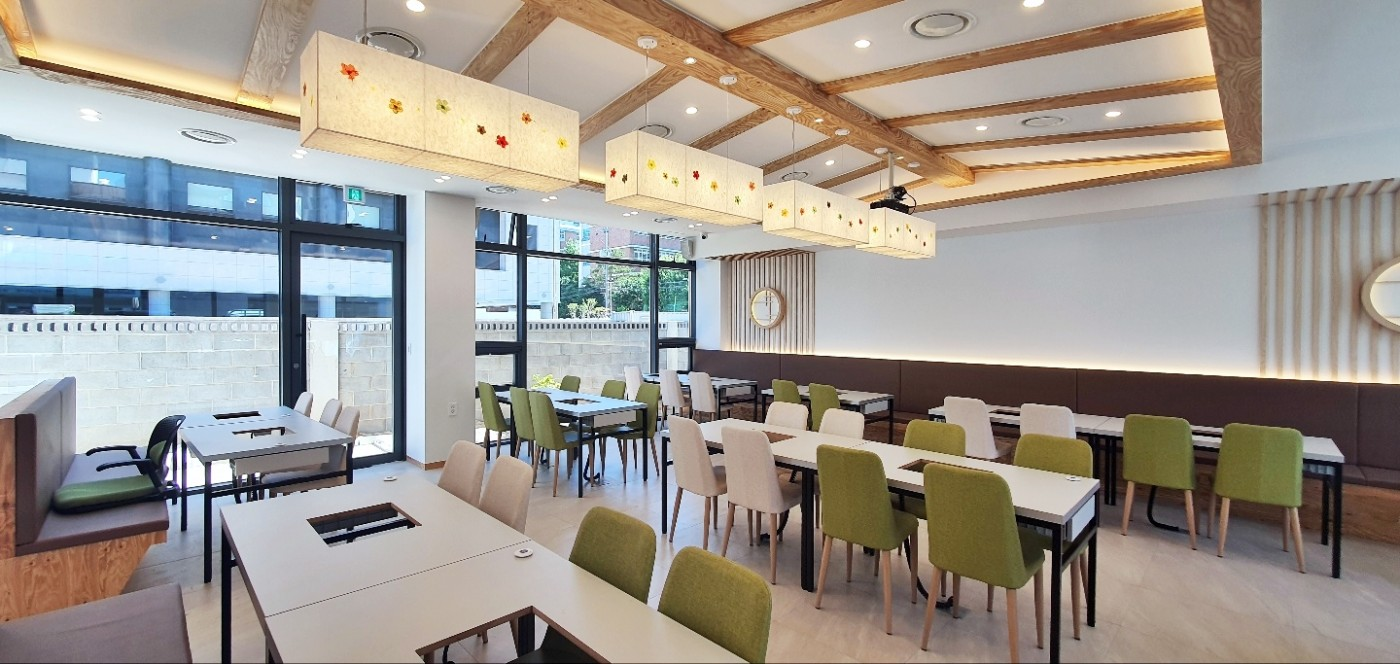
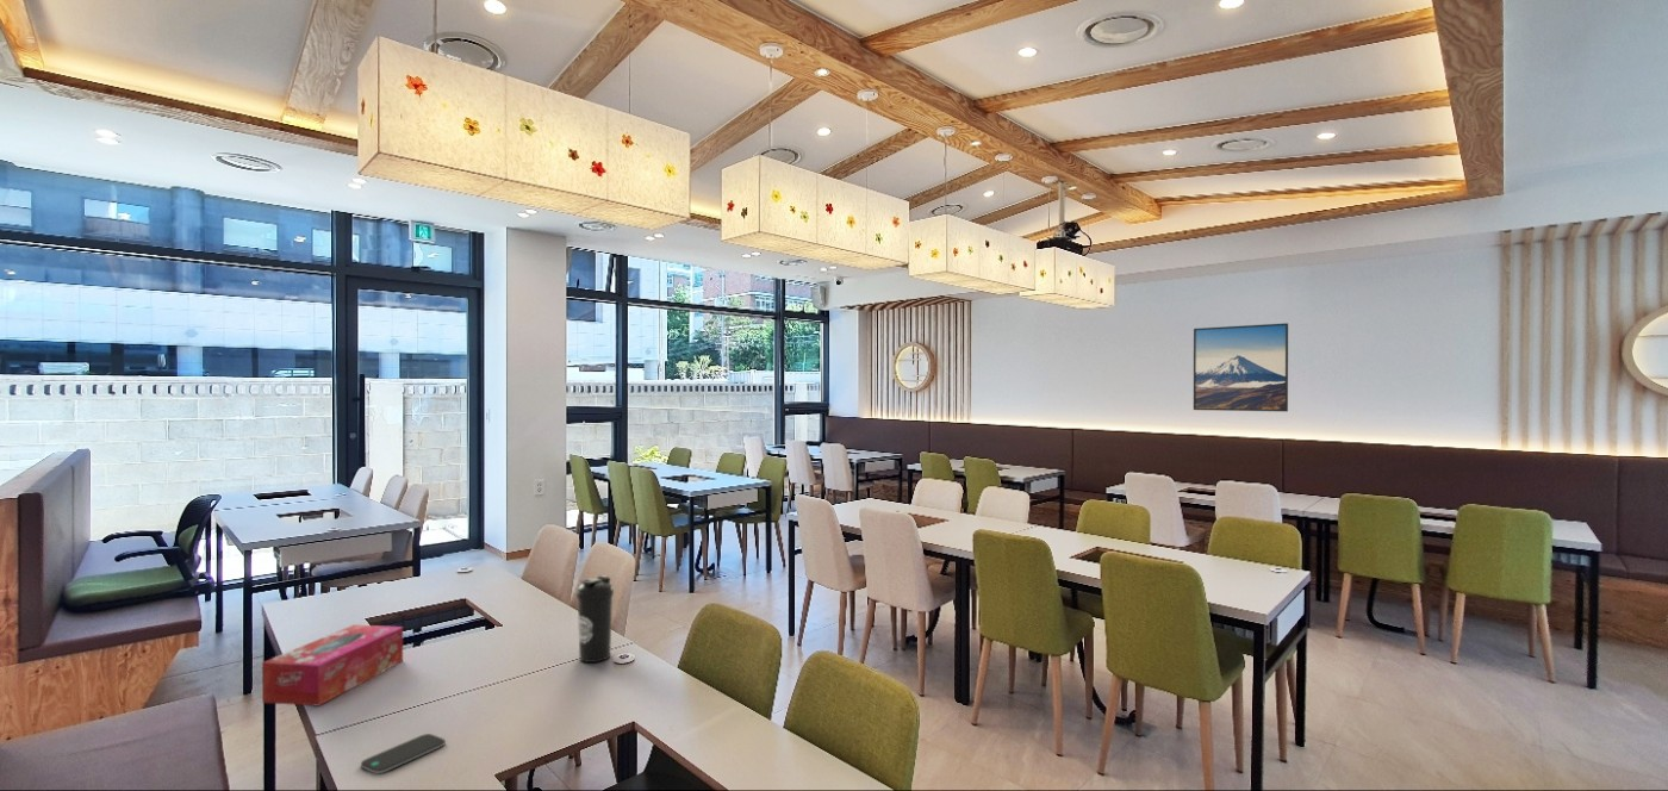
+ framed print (1238, 368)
+ water bottle (595, 617)
+ tissue box (337, 661)
+ smartphone (404, 752)
